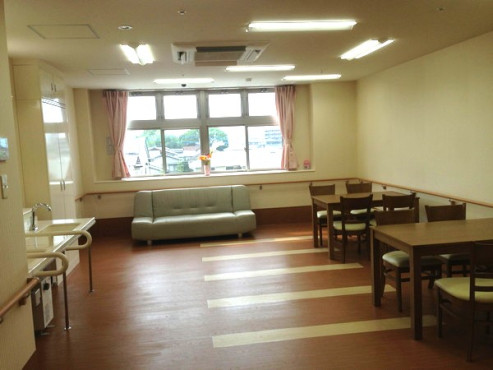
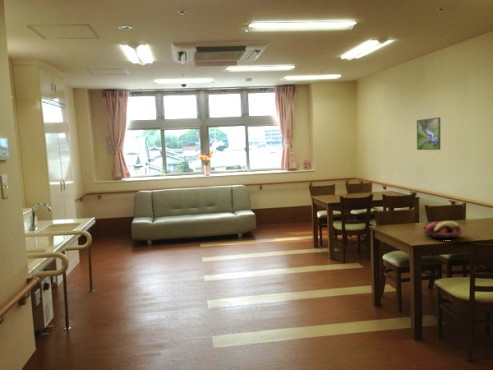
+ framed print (428, 134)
+ fruit basket (442, 229)
